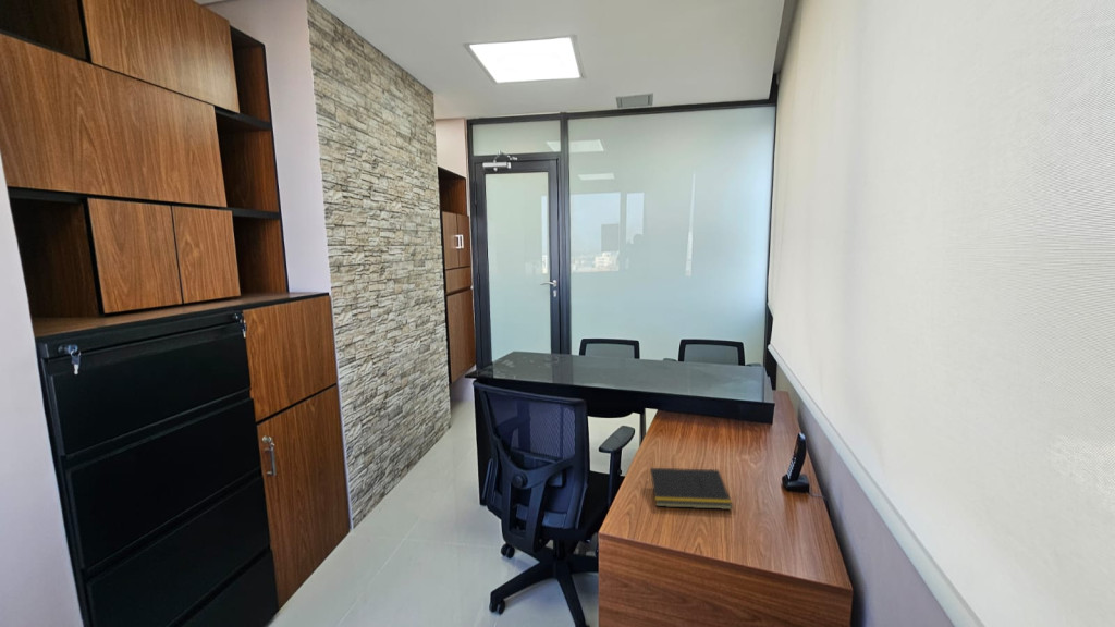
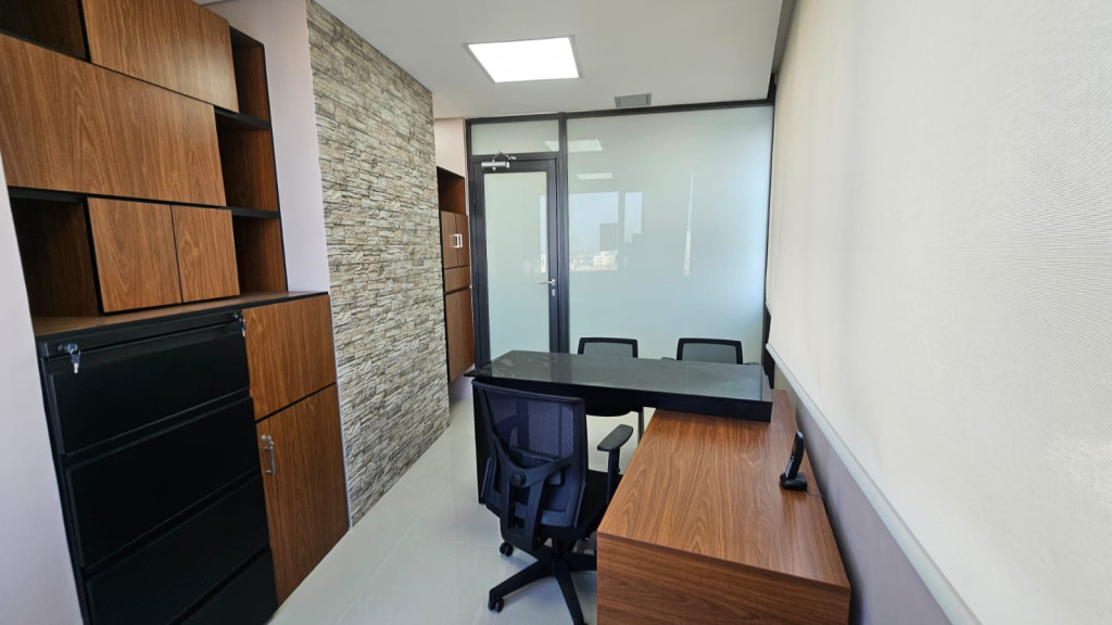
- notepad (688, 487)
